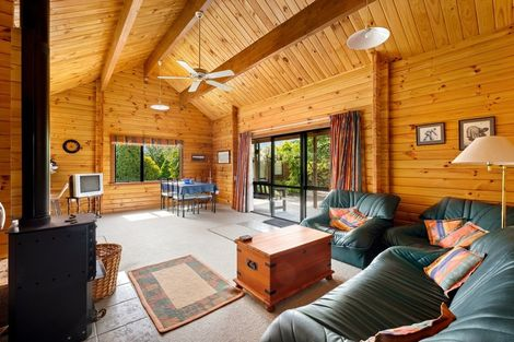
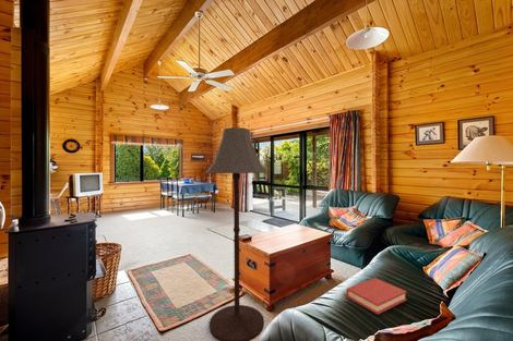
+ floor lamp (236, 227)
+ hardback book (375, 293)
